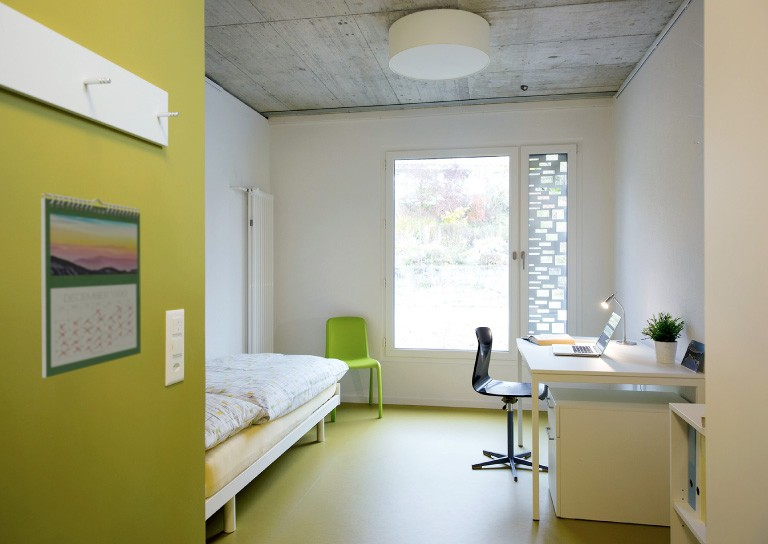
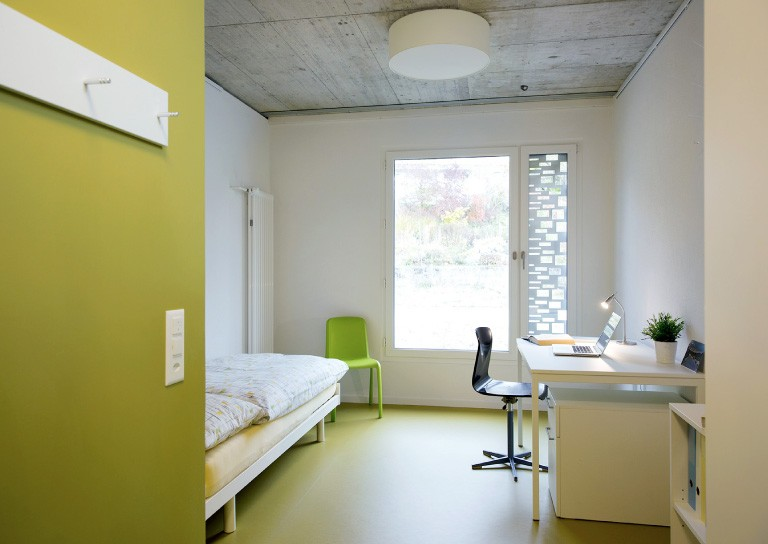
- calendar (97, 281)
